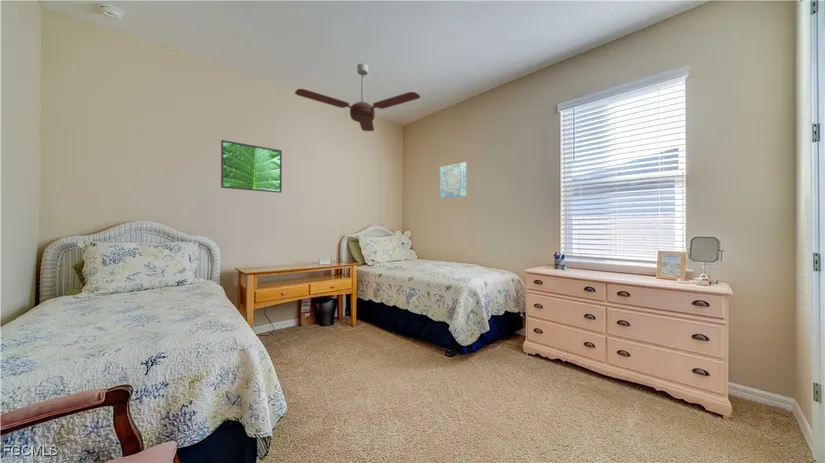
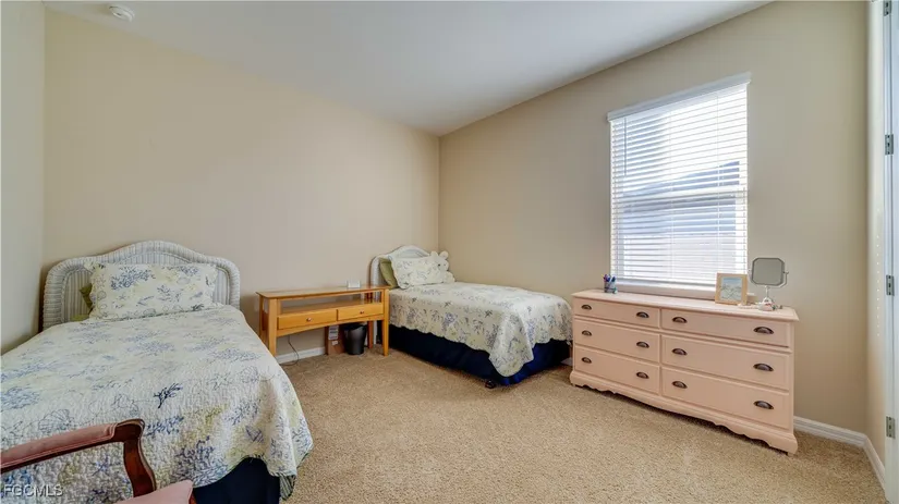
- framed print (253, 167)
- wall art (452, 181)
- ceiling fan (362, 96)
